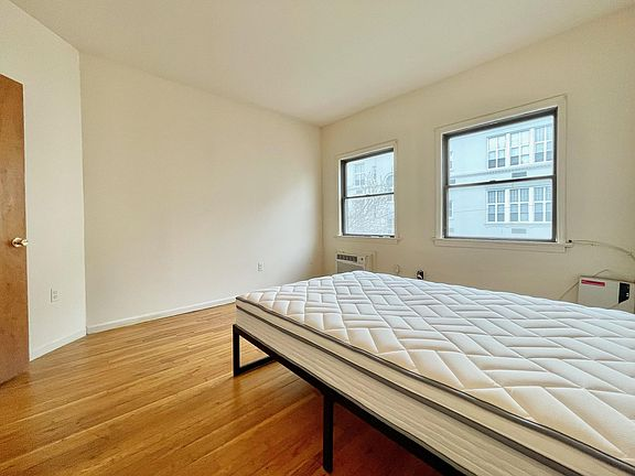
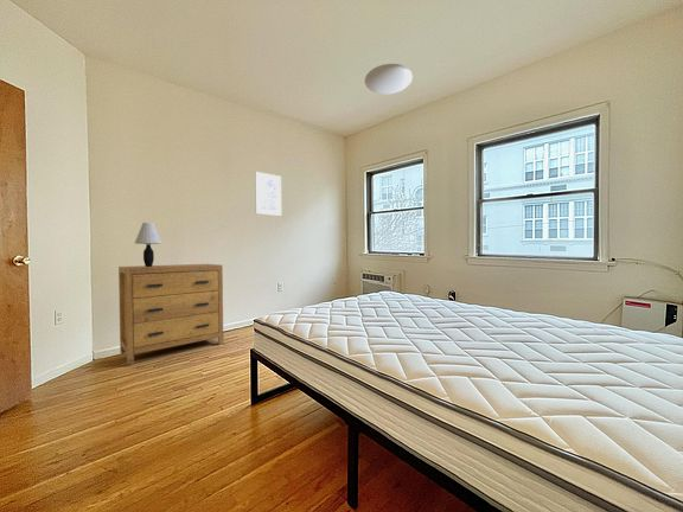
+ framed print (268, 194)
+ ceiling light (388, 79)
+ table lamp (148, 244)
+ dresser (173, 307)
